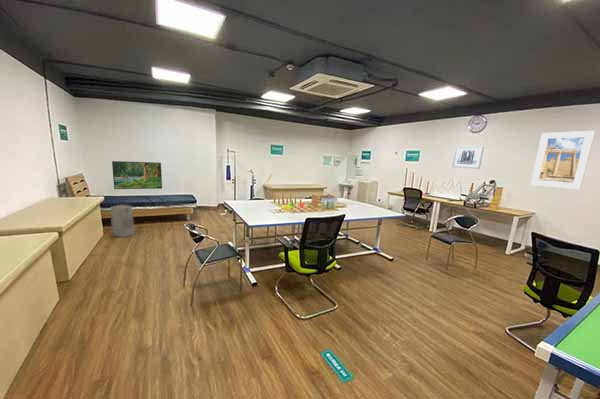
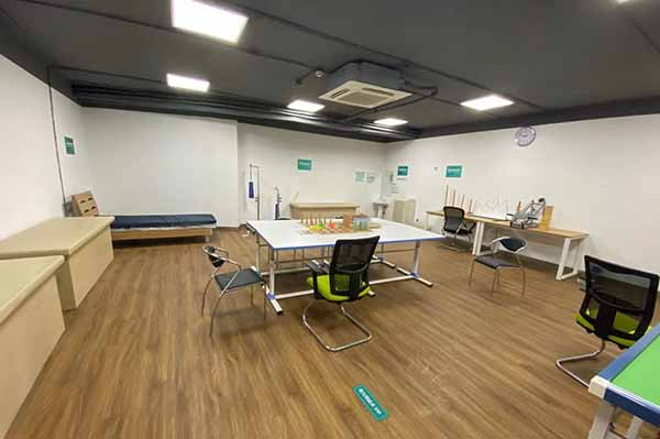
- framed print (138, 175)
- air purifier (122, 220)
- wall art (467, 157)
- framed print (560, 160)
